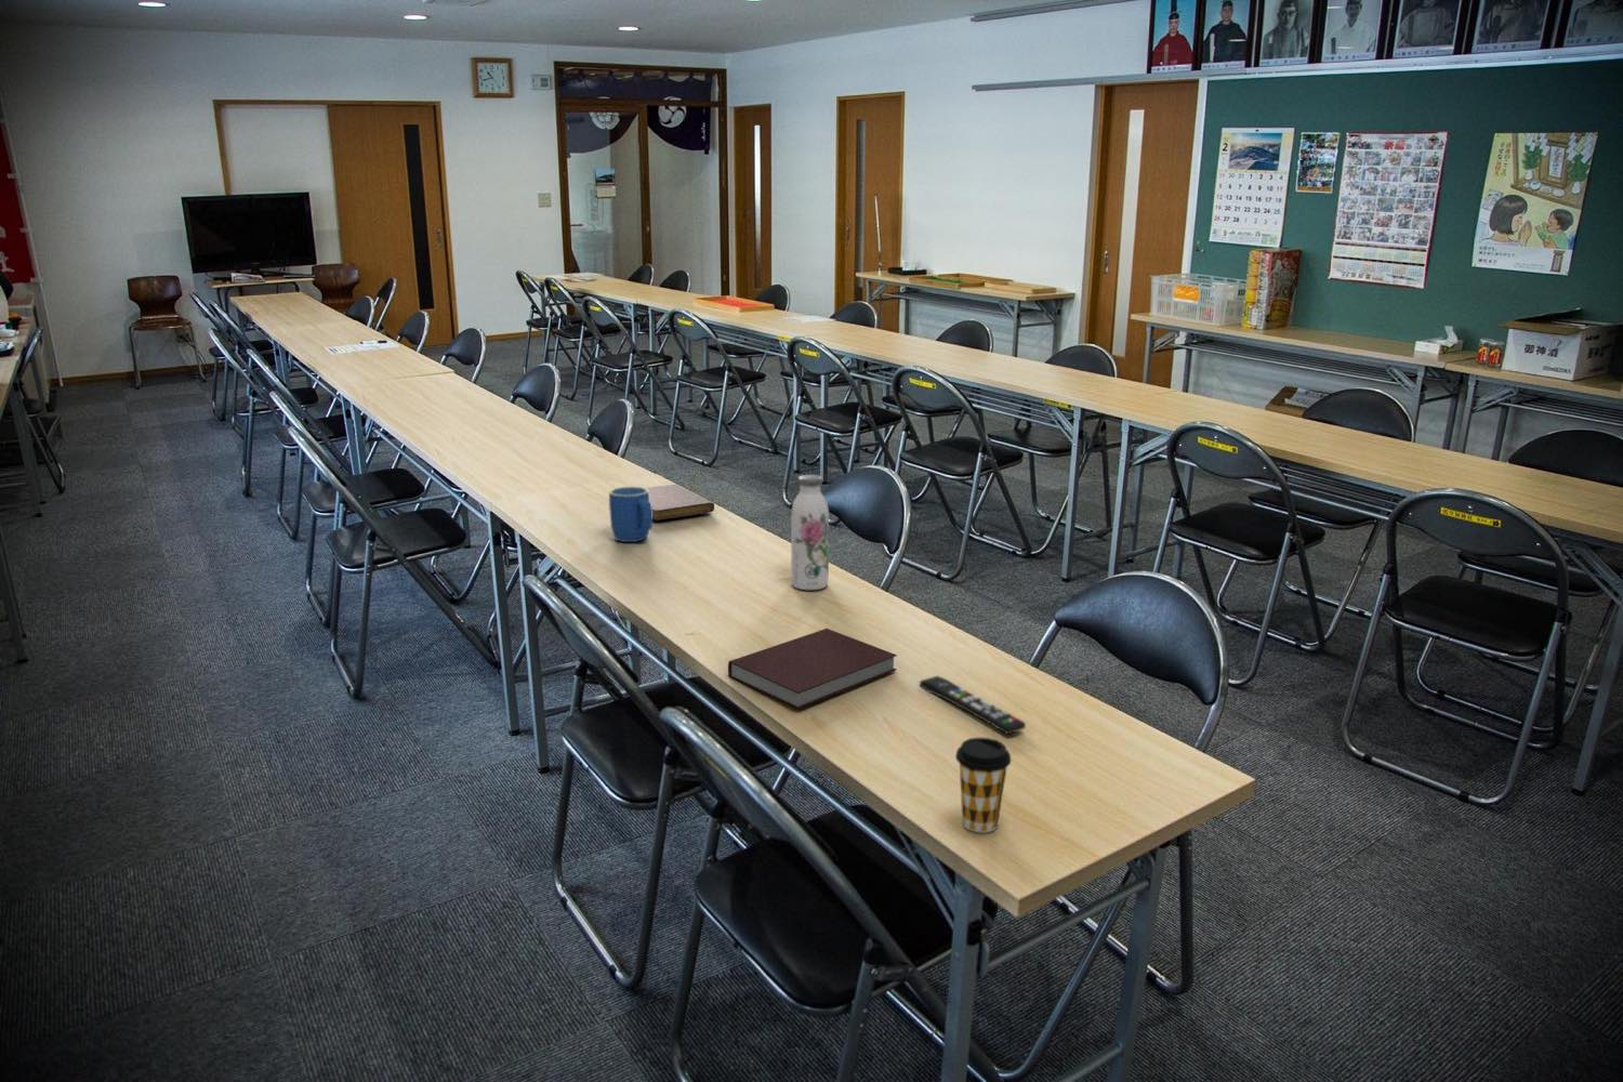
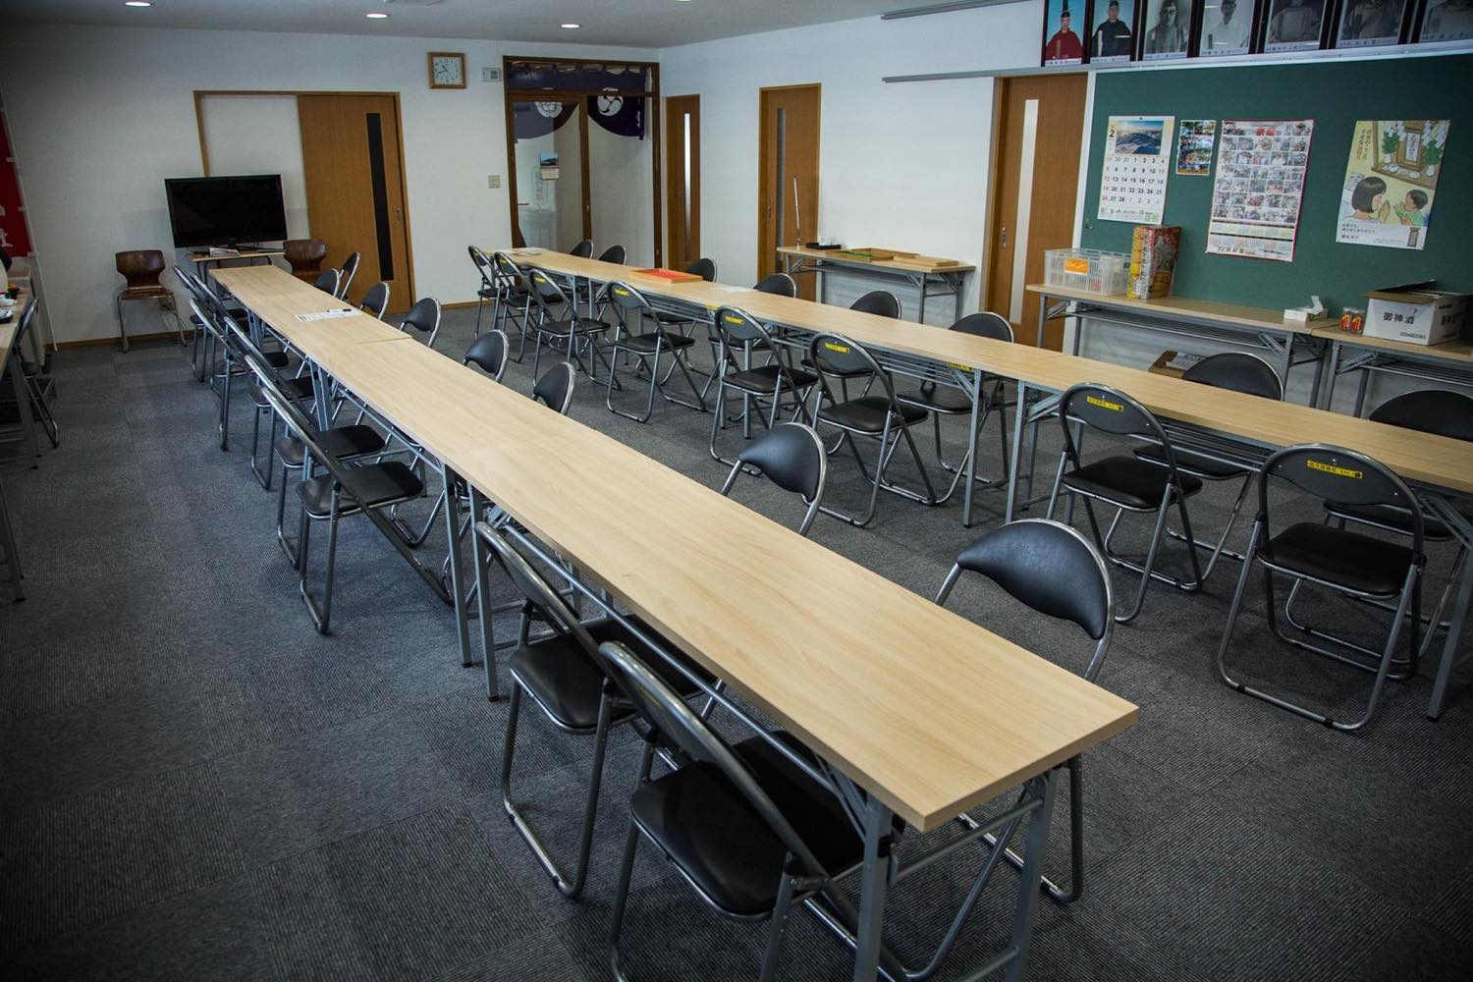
- water bottle (809, 531)
- notebook (667, 501)
- remote control (970, 703)
- coffee cup (982, 785)
- notebook (813, 665)
- mug (632, 514)
